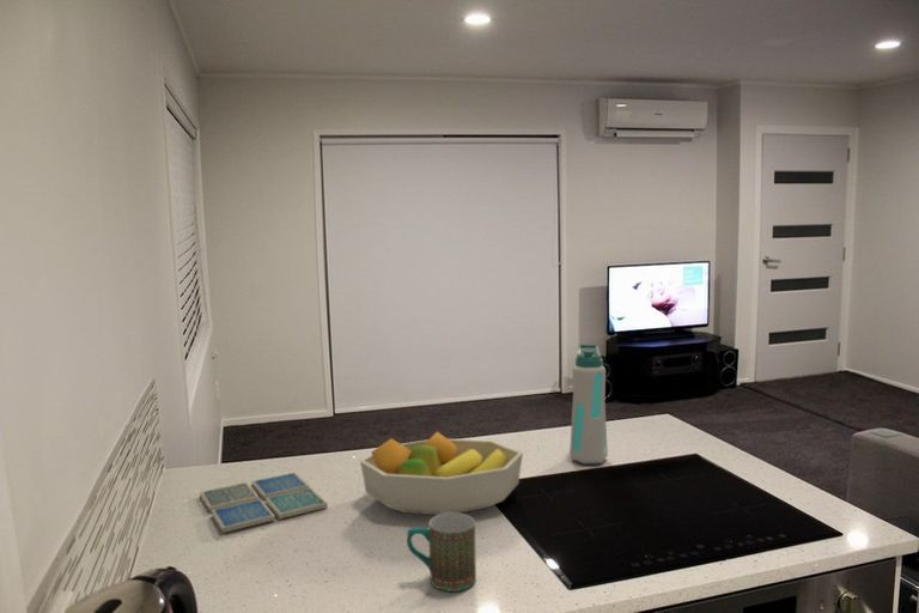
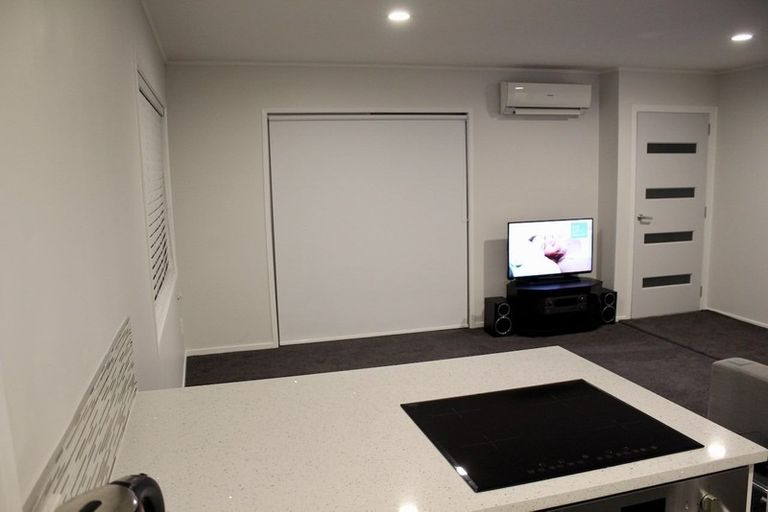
- drink coaster (261, 499)
- mug (440, 551)
- fruit bowl (442, 468)
- water bottle (588, 402)
